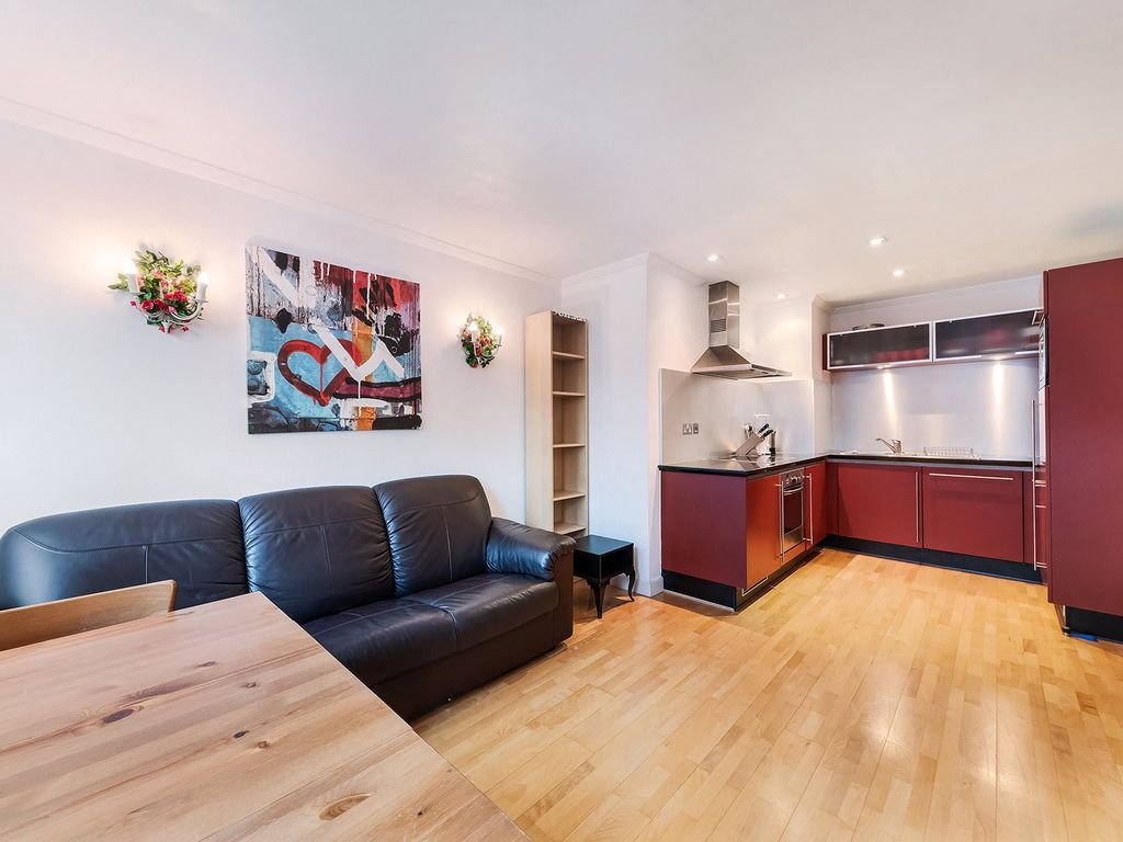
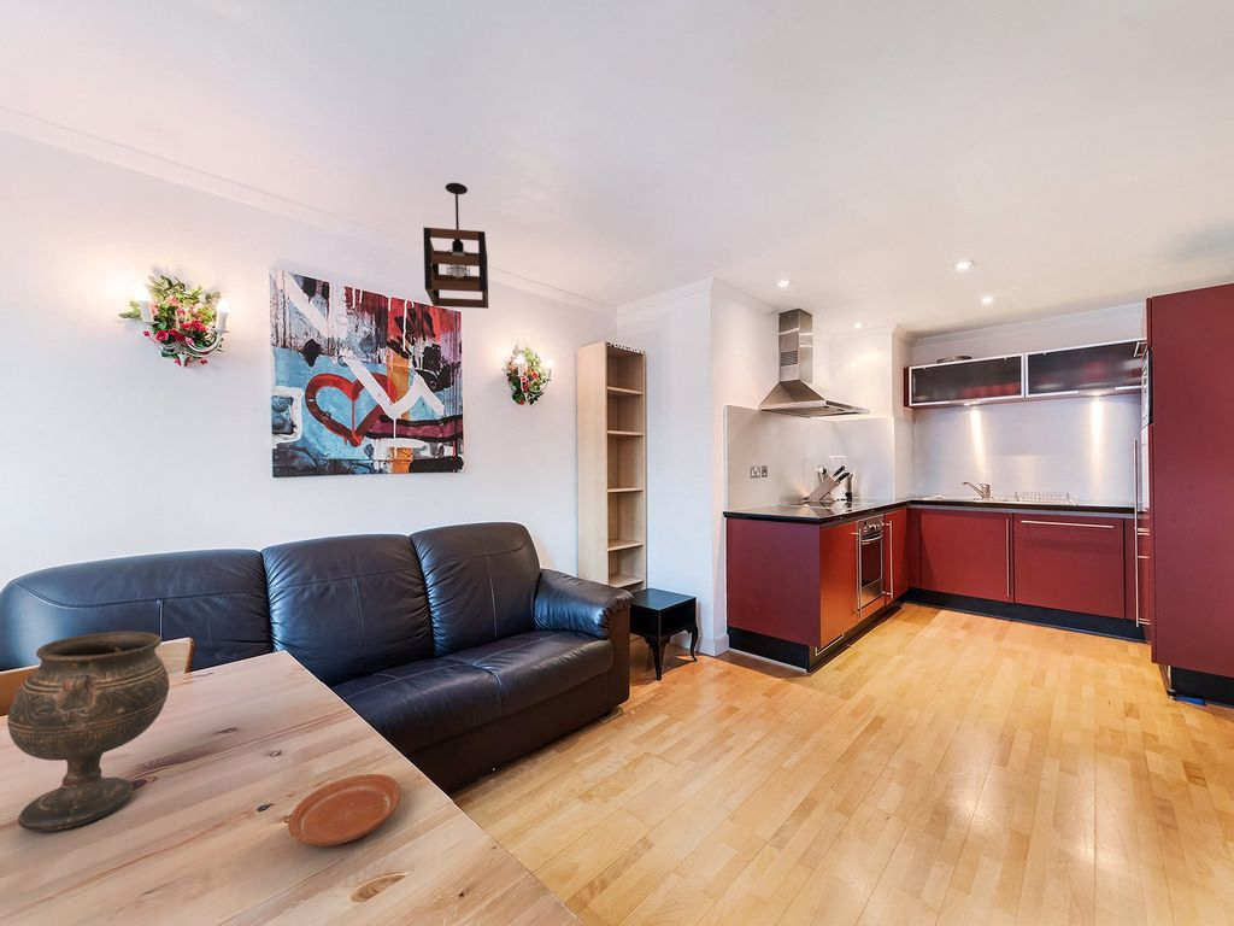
+ pendant light (457, 244)
+ goblet (94, 722)
+ plate (347, 814)
